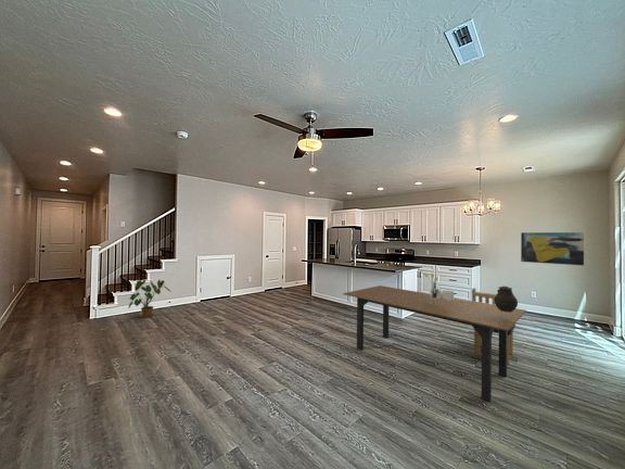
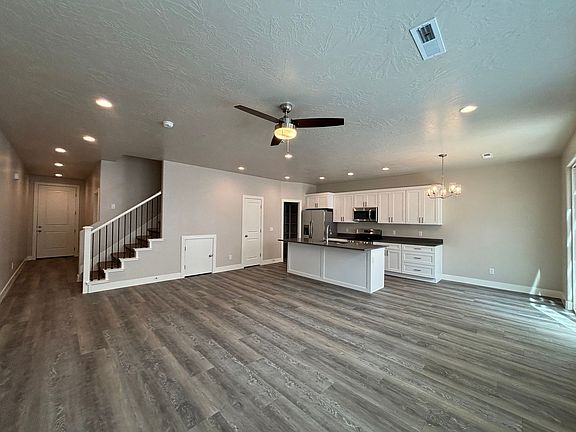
- dining chair (494, 328)
- ceramic pot (506, 301)
- bouquet (437, 289)
- dining table (428, 315)
- house plant (149, 296)
- wall art (550, 248)
